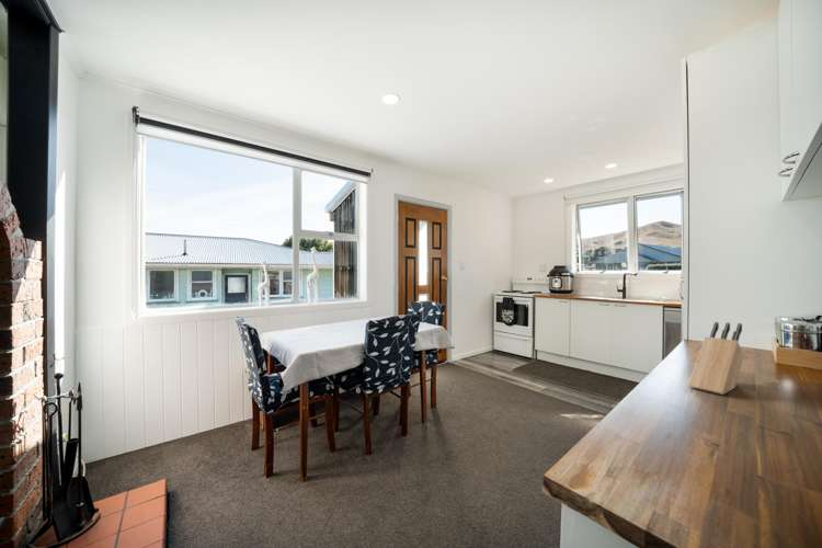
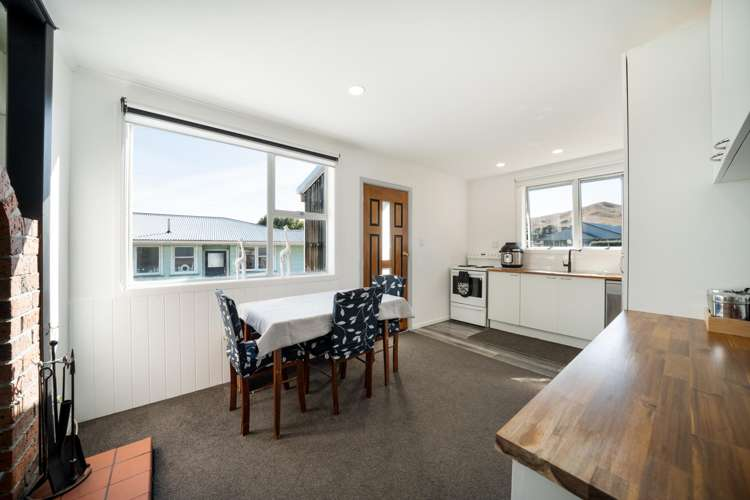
- knife block (718, 354)
